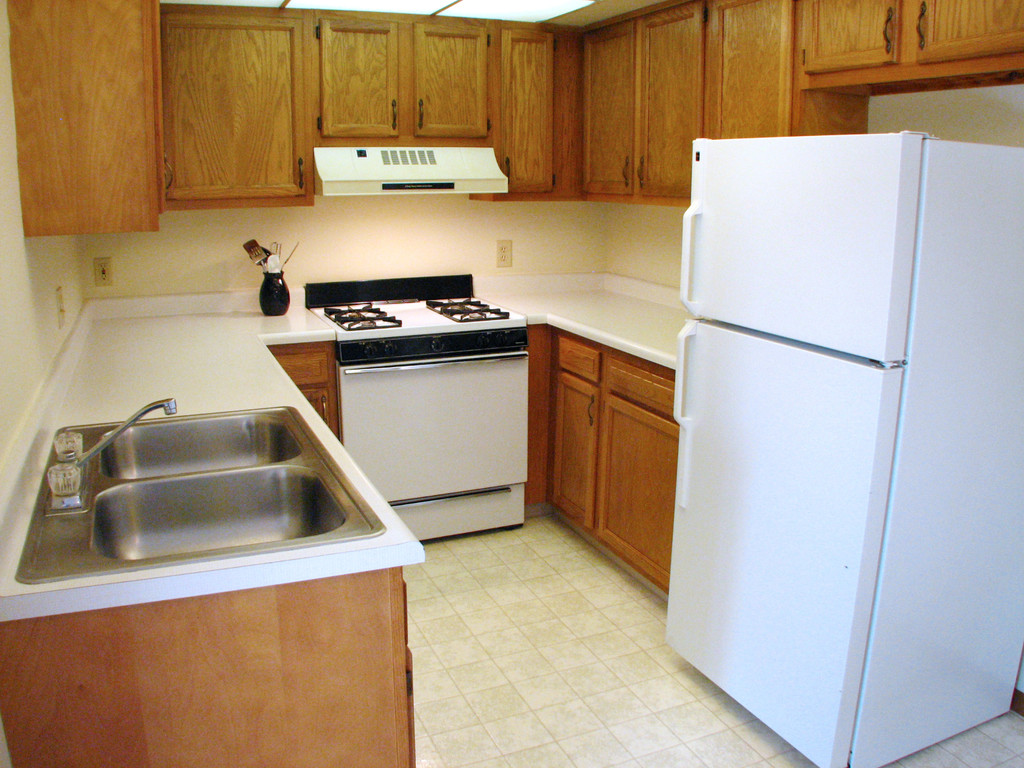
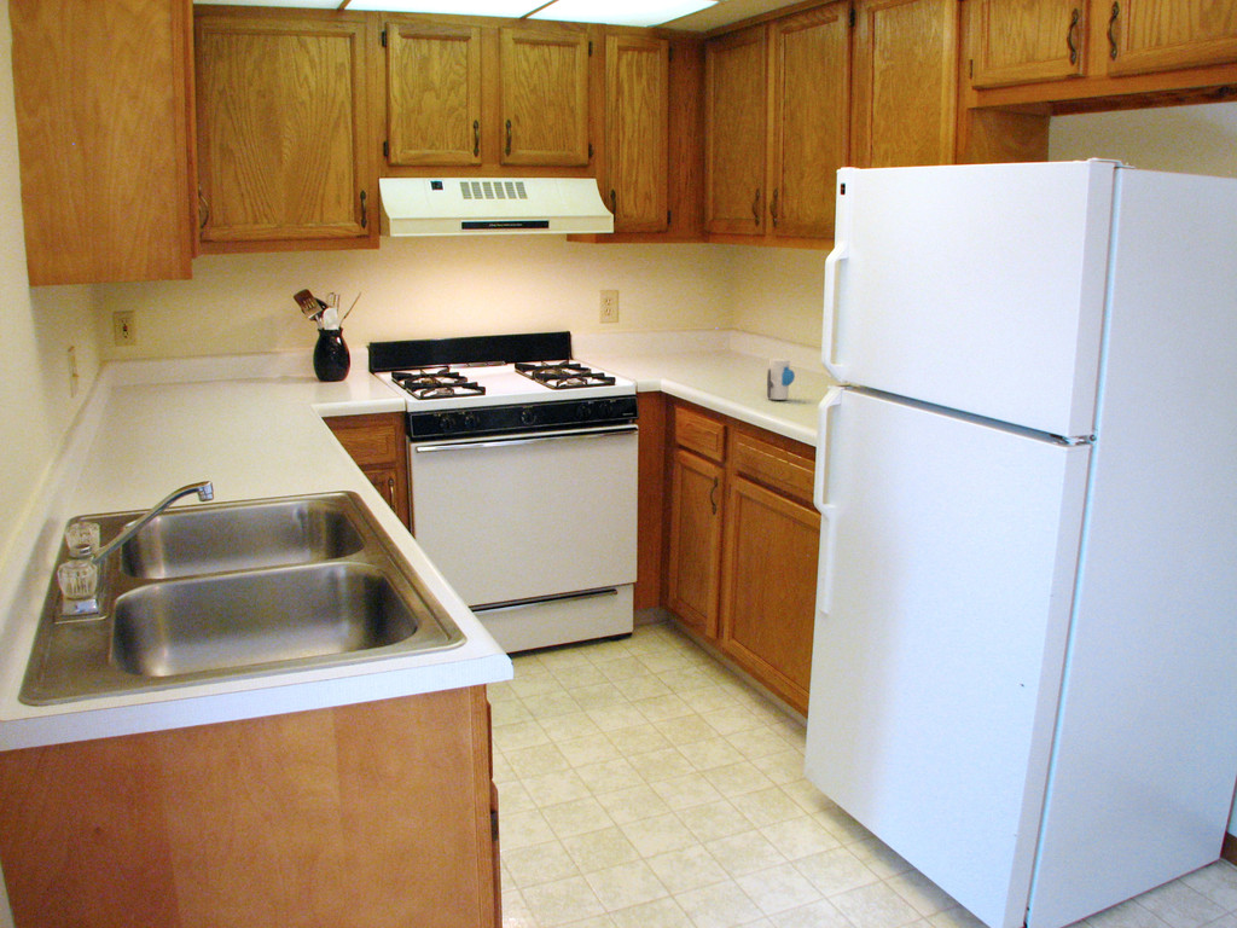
+ toy (780, 379)
